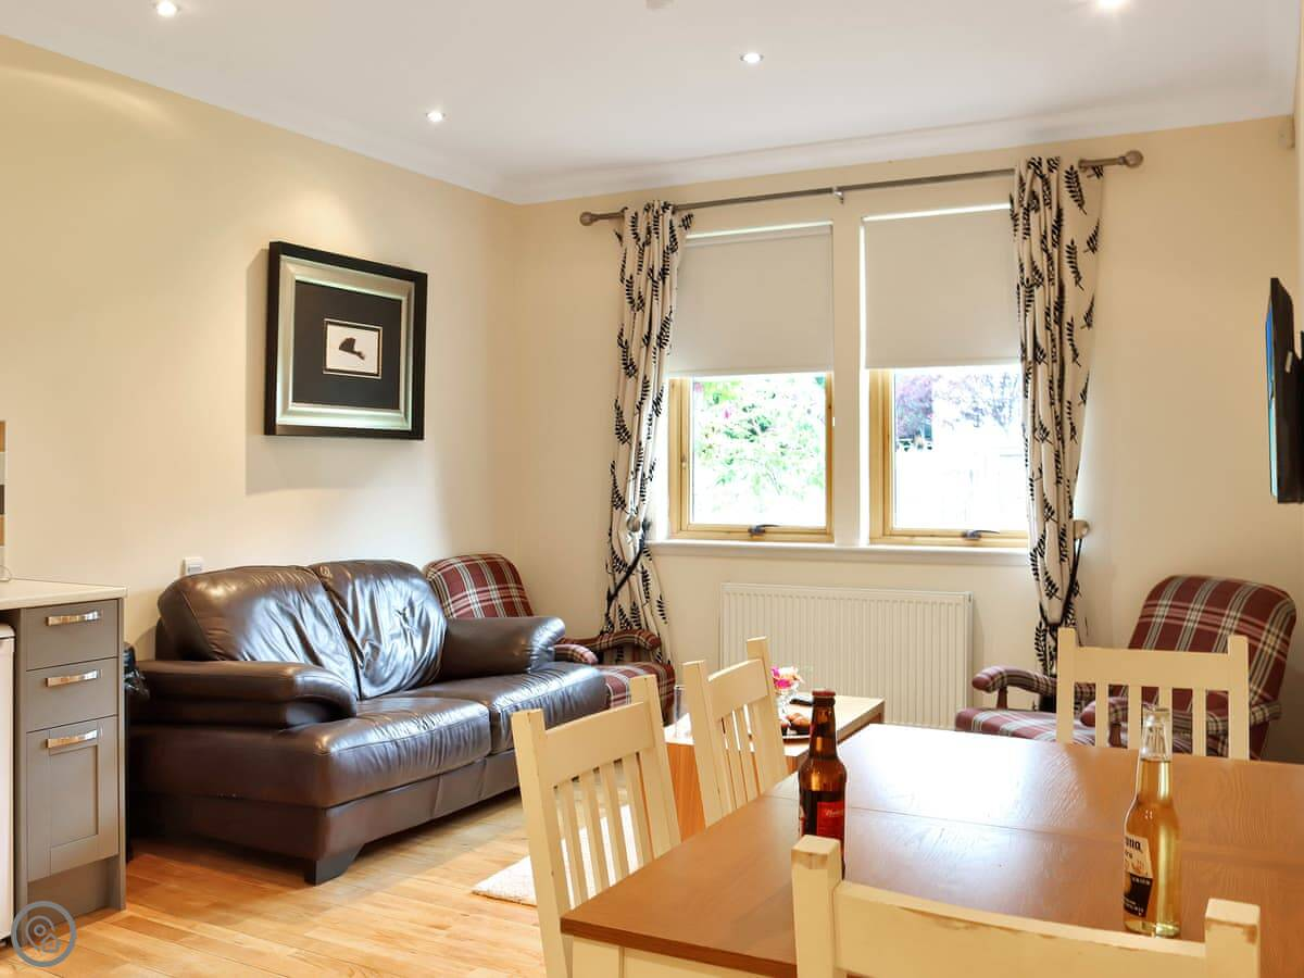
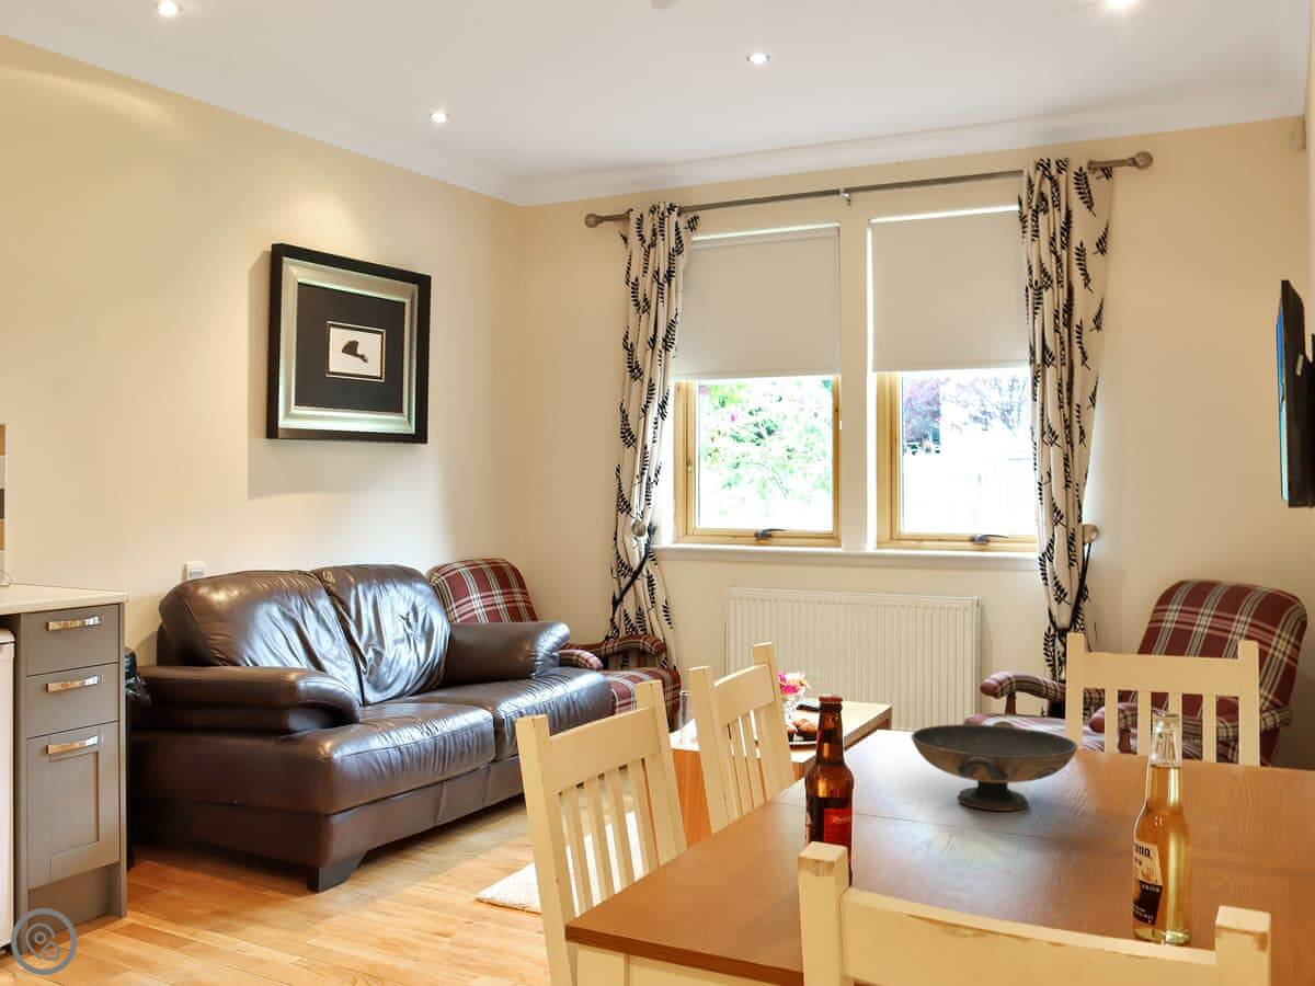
+ decorative bowl (993, 769)
